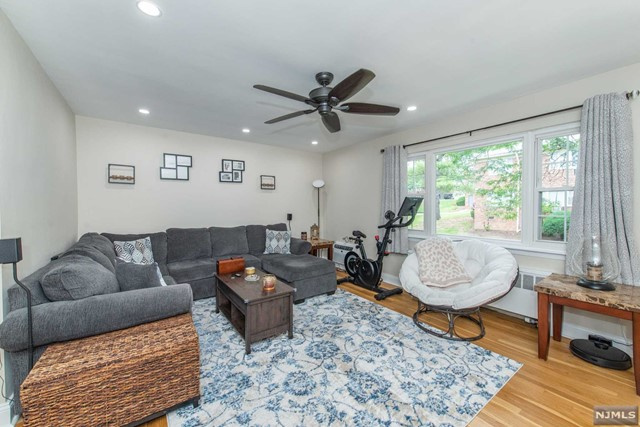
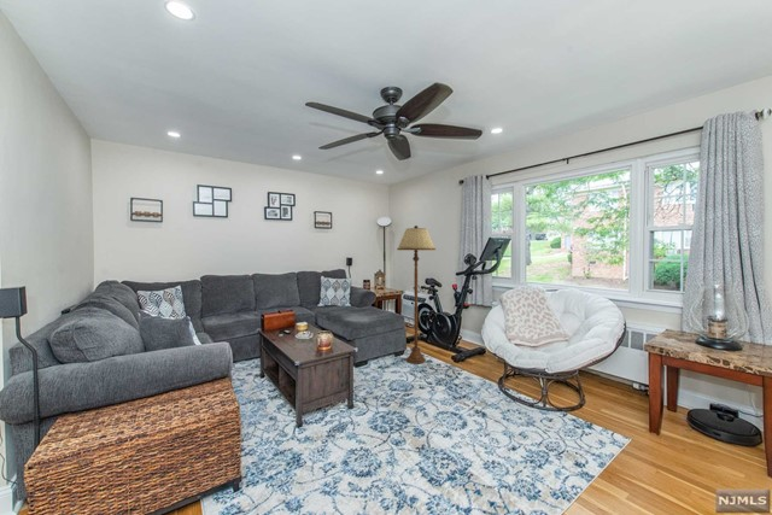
+ floor lamp (416, 293)
